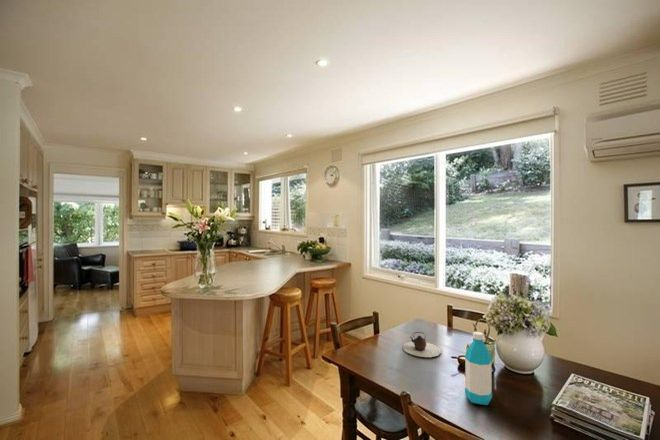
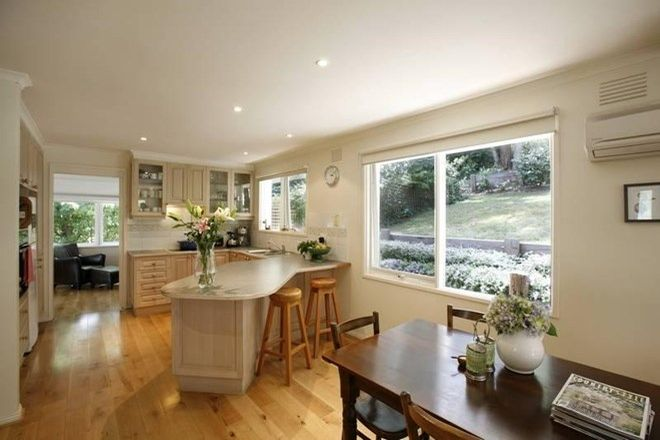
- water bottle (478, 366)
- teapot (421, 340)
